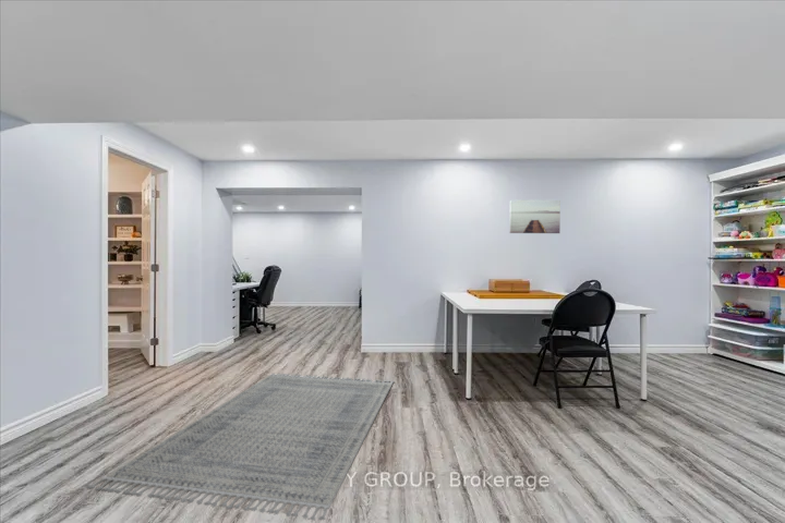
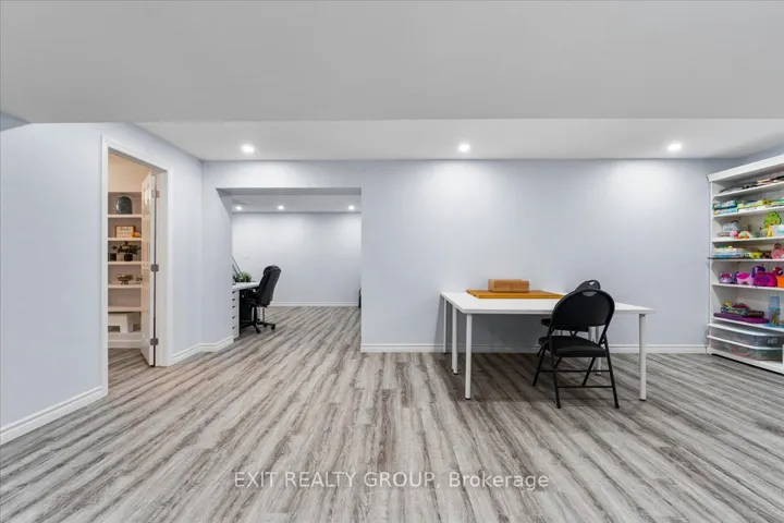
- wall art (534, 217)
- rug (288, 417)
